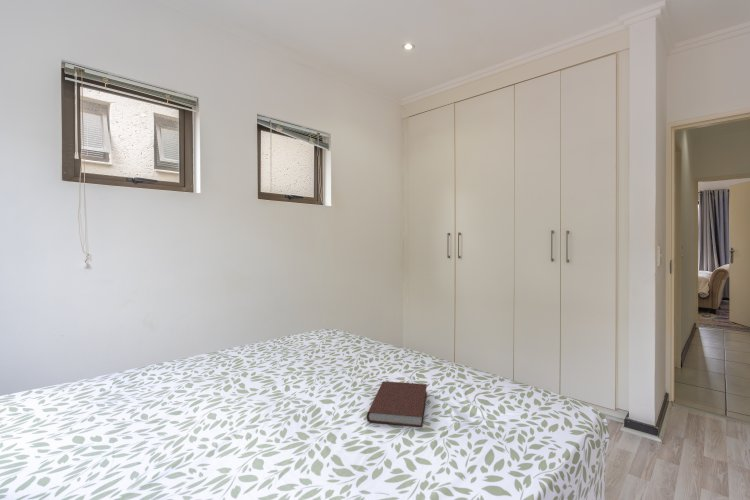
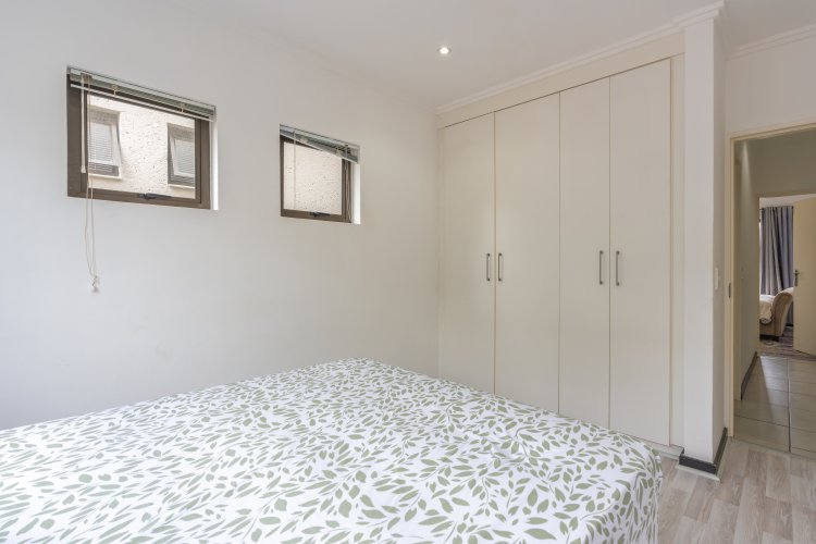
- book (399, 401)
